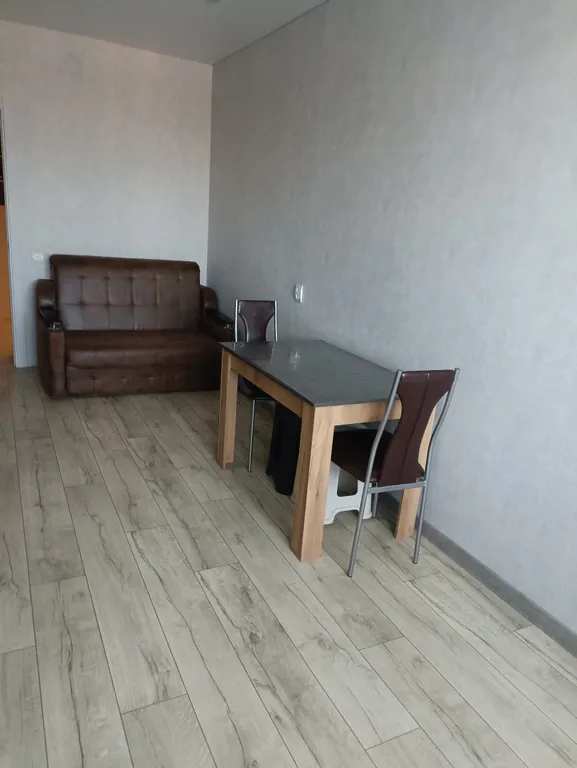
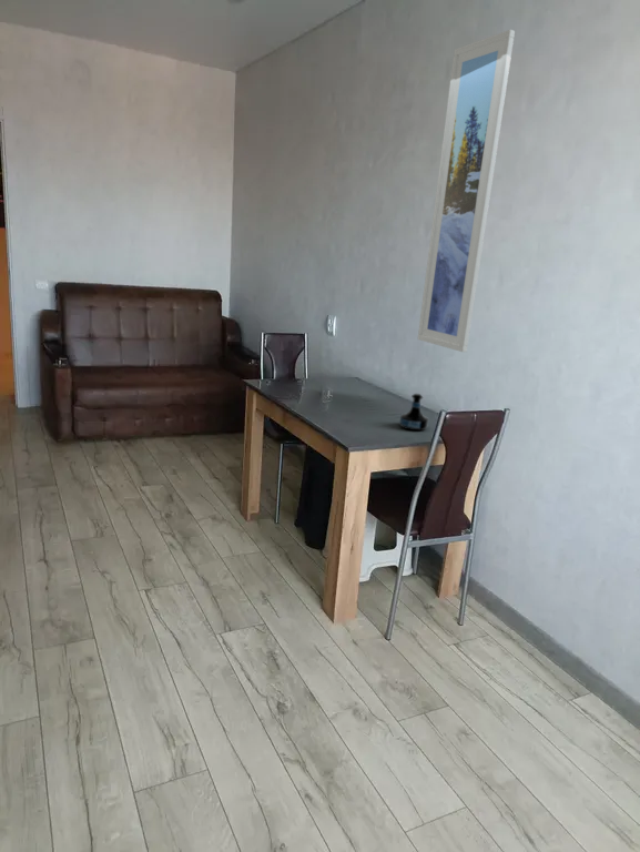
+ tequila bottle (415, 410)
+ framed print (460, 202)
